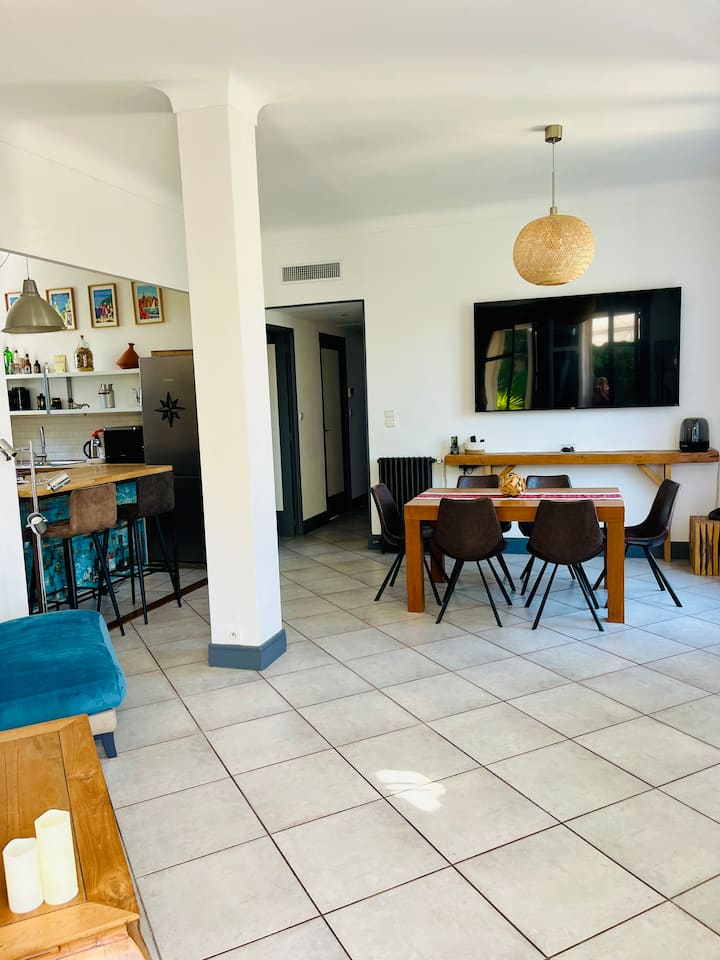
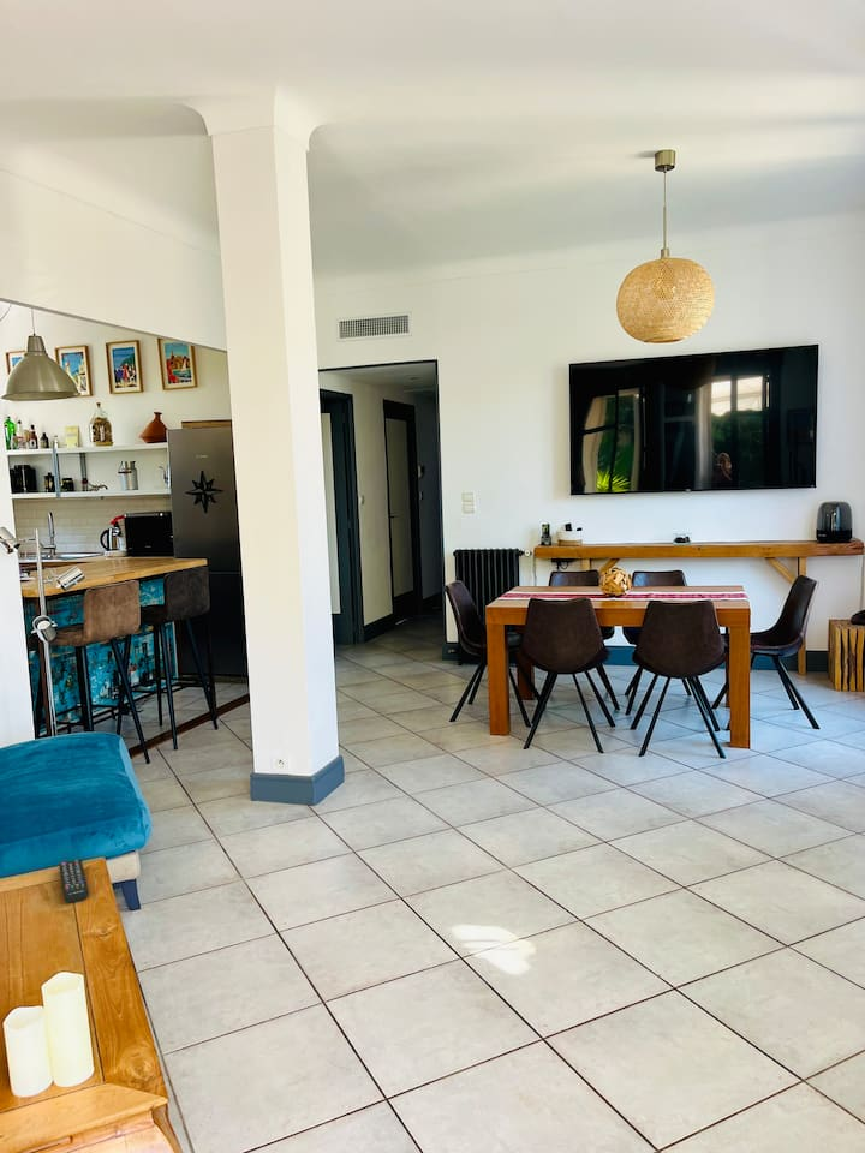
+ remote control (73, 879)
